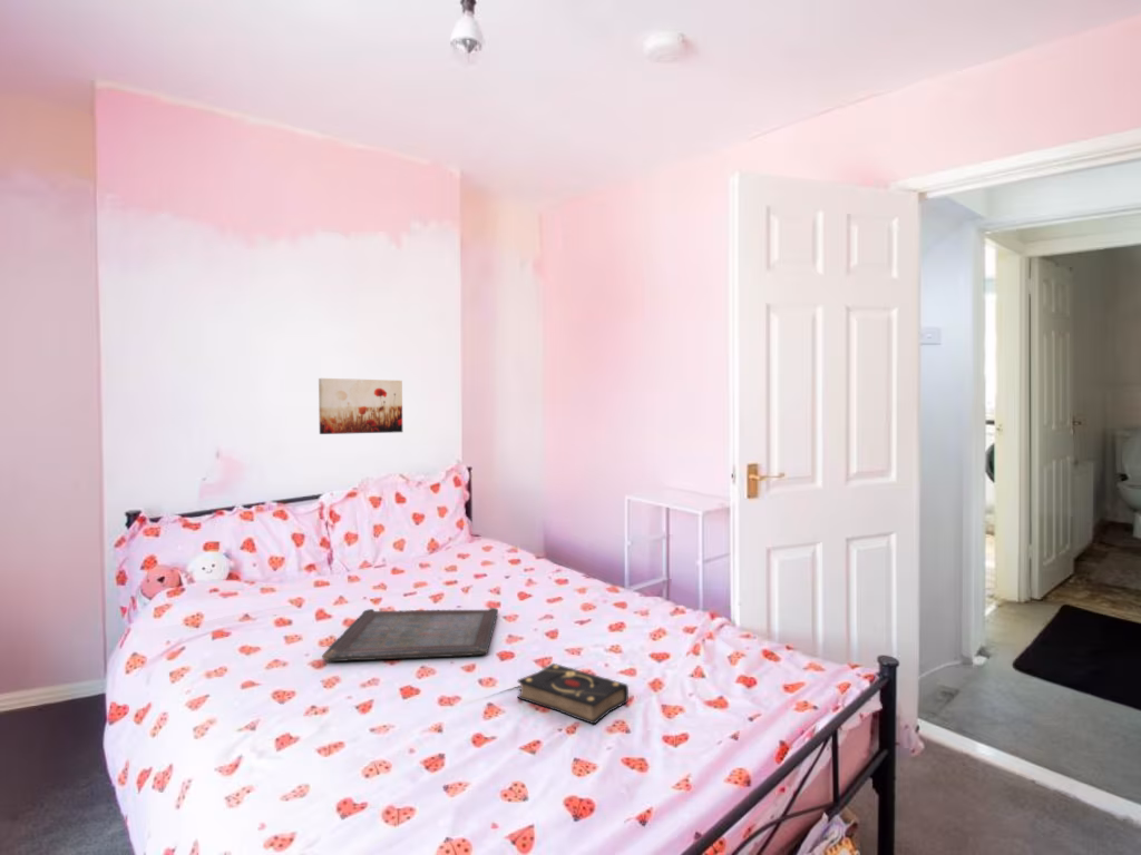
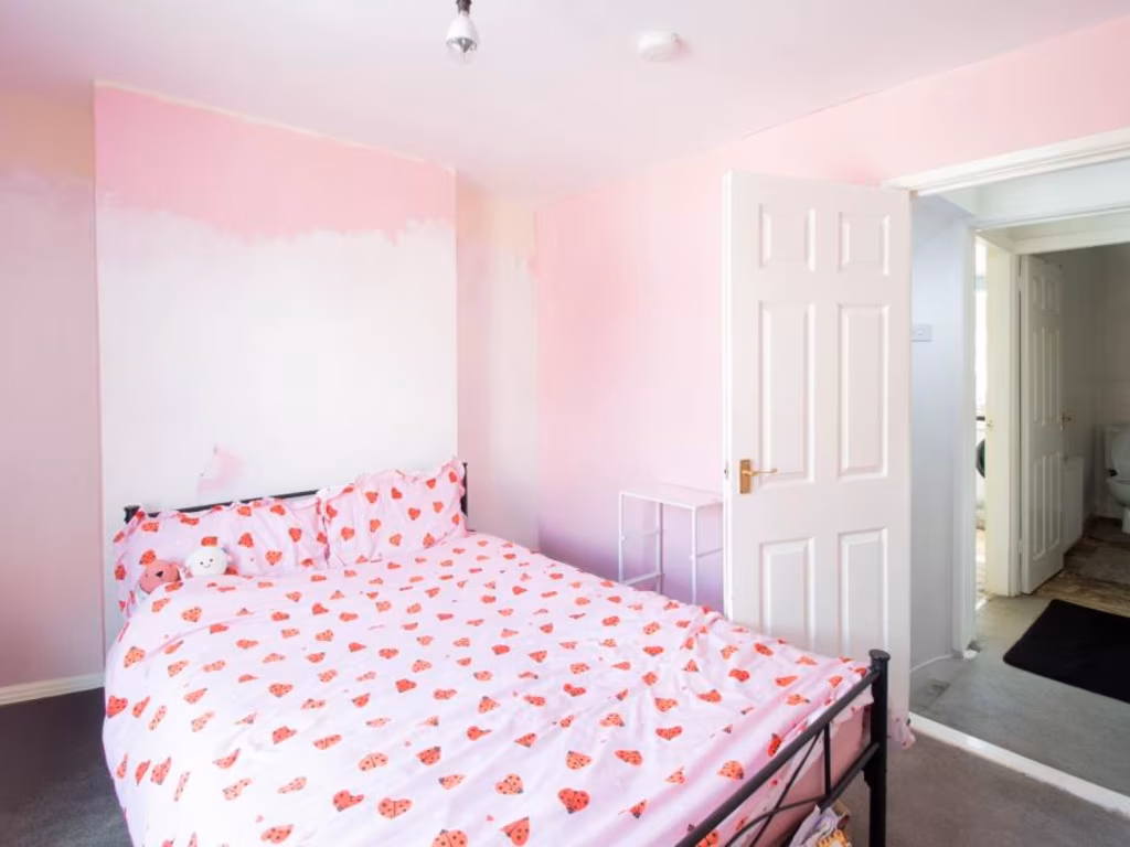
- book (568, 688)
- wall art (362, 406)
- serving tray (419, 631)
